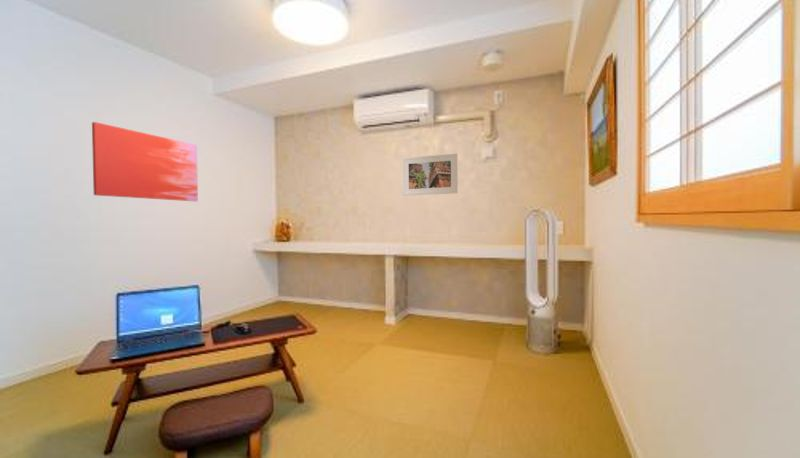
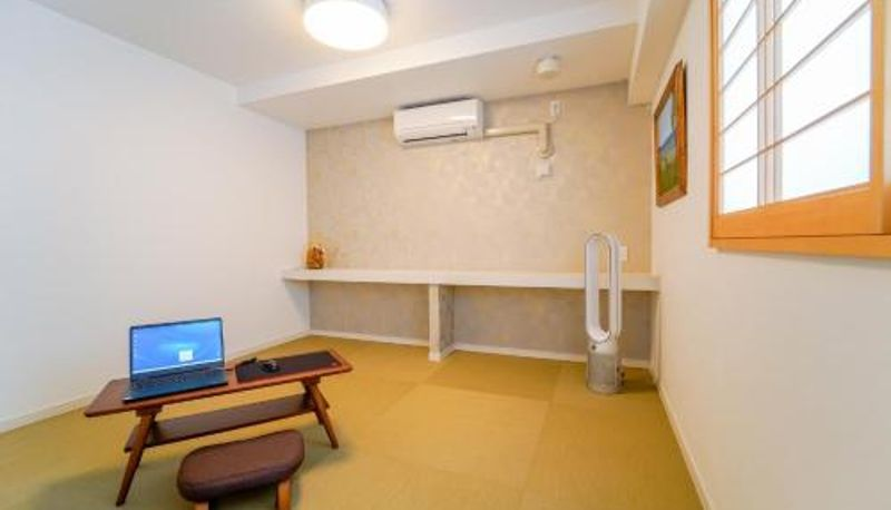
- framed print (429, 175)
- wall art (151, 166)
